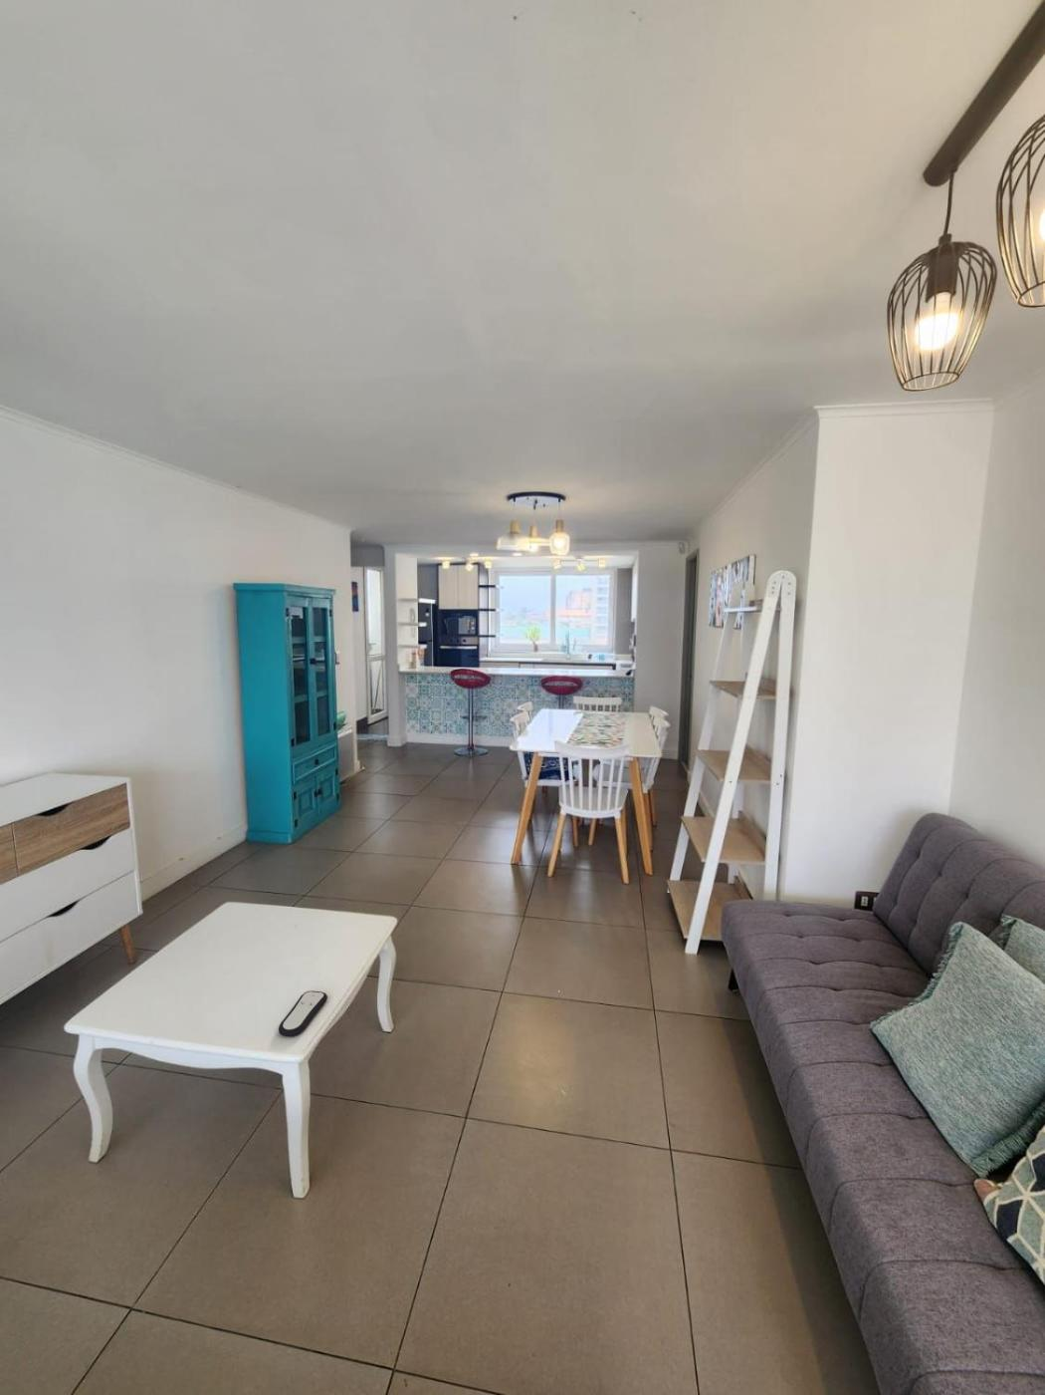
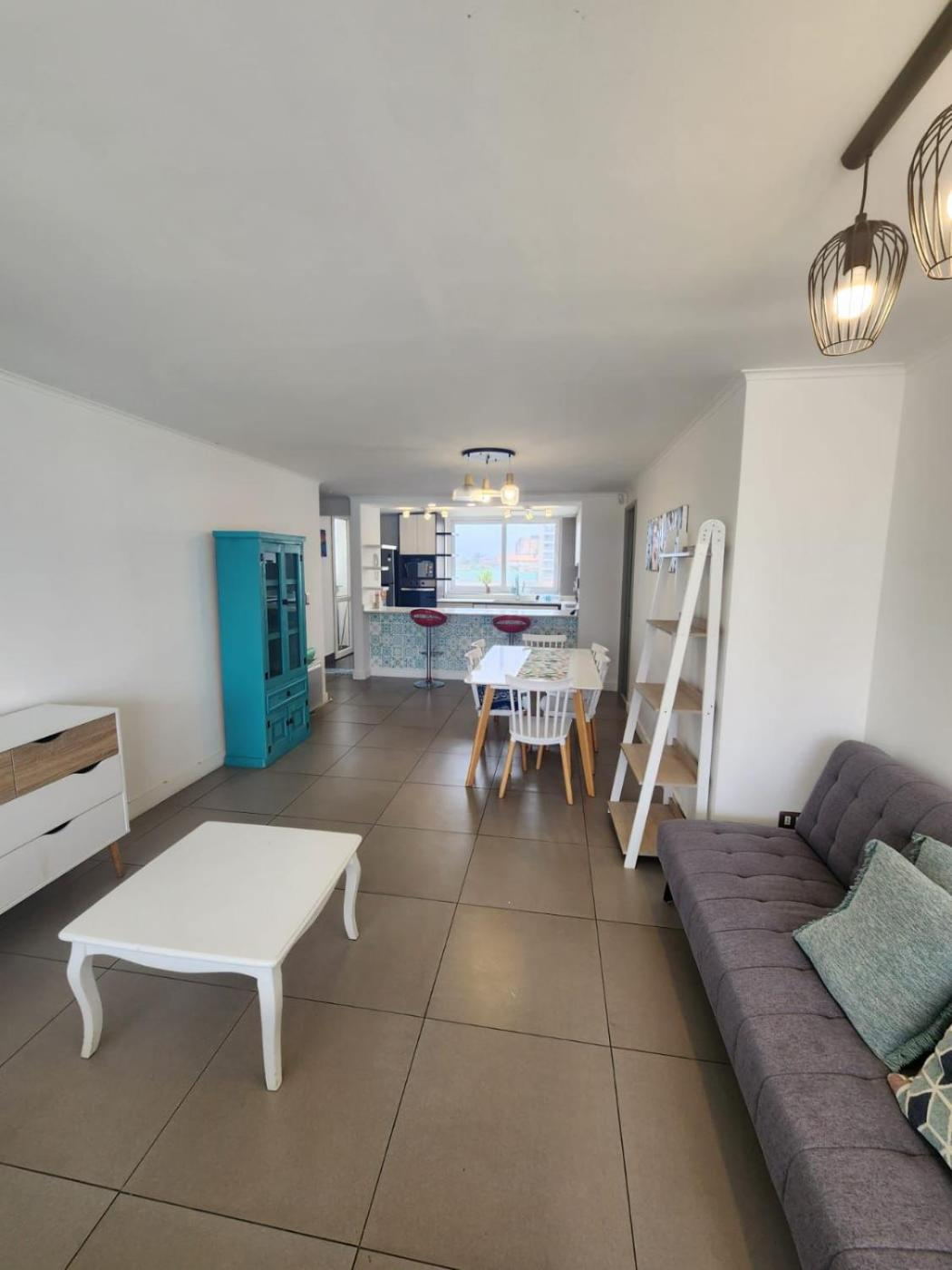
- remote control (303, 1013)
